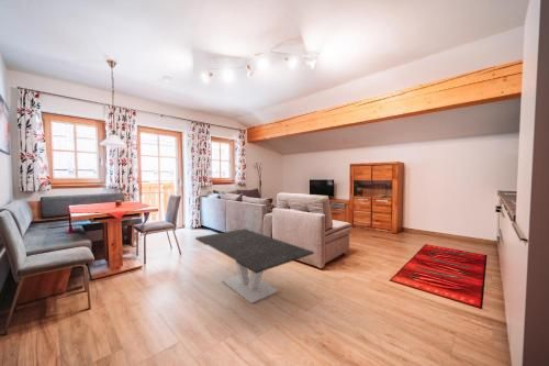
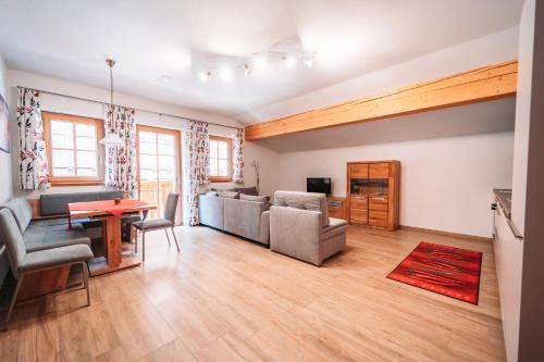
- coffee table (248, 265)
